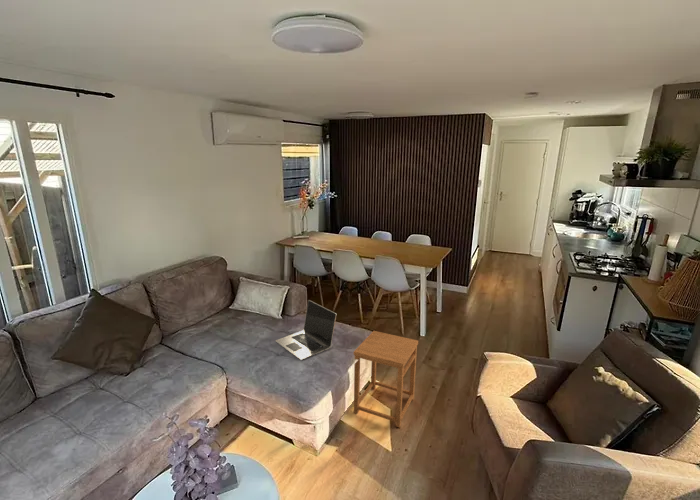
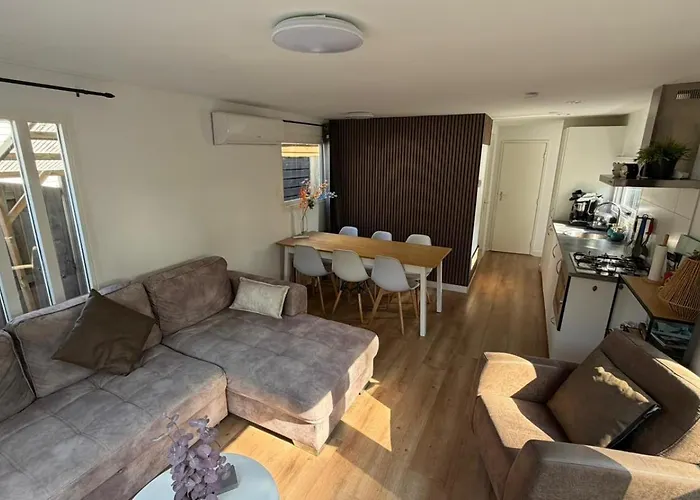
- side table (382, 383)
- laptop (305, 327)
